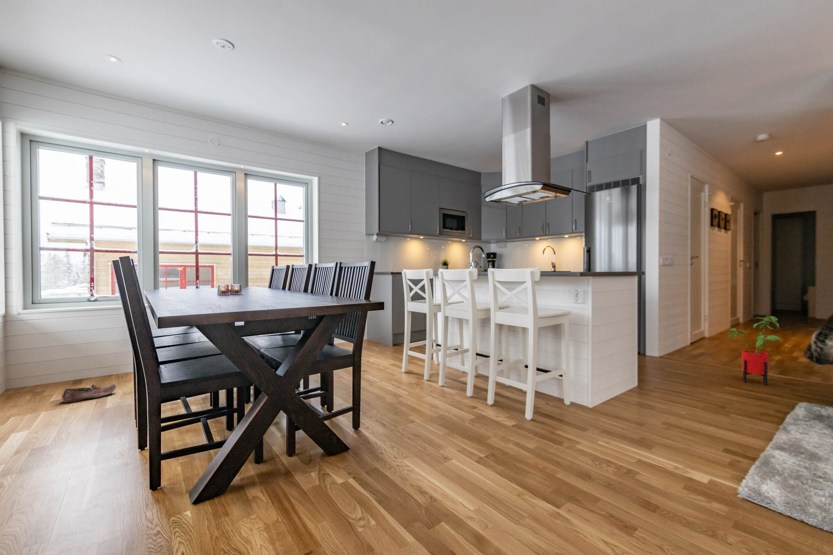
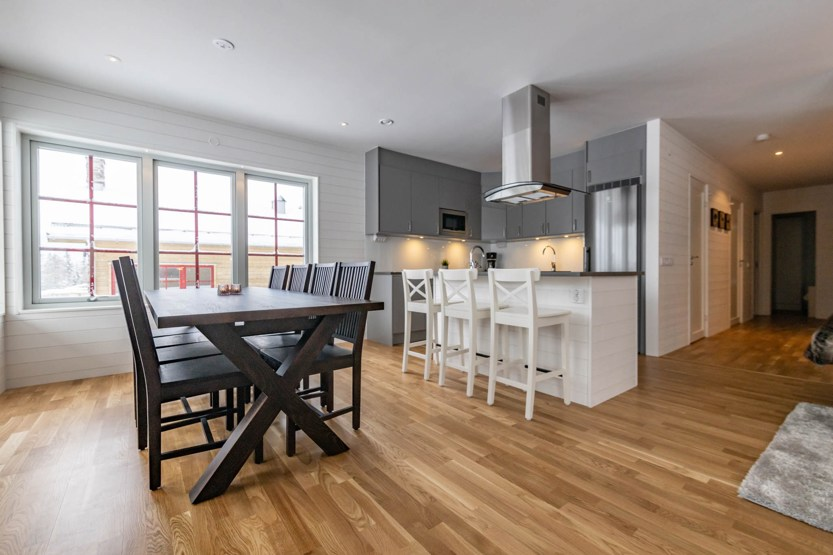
- shoe (90, 390)
- house plant (759, 349)
